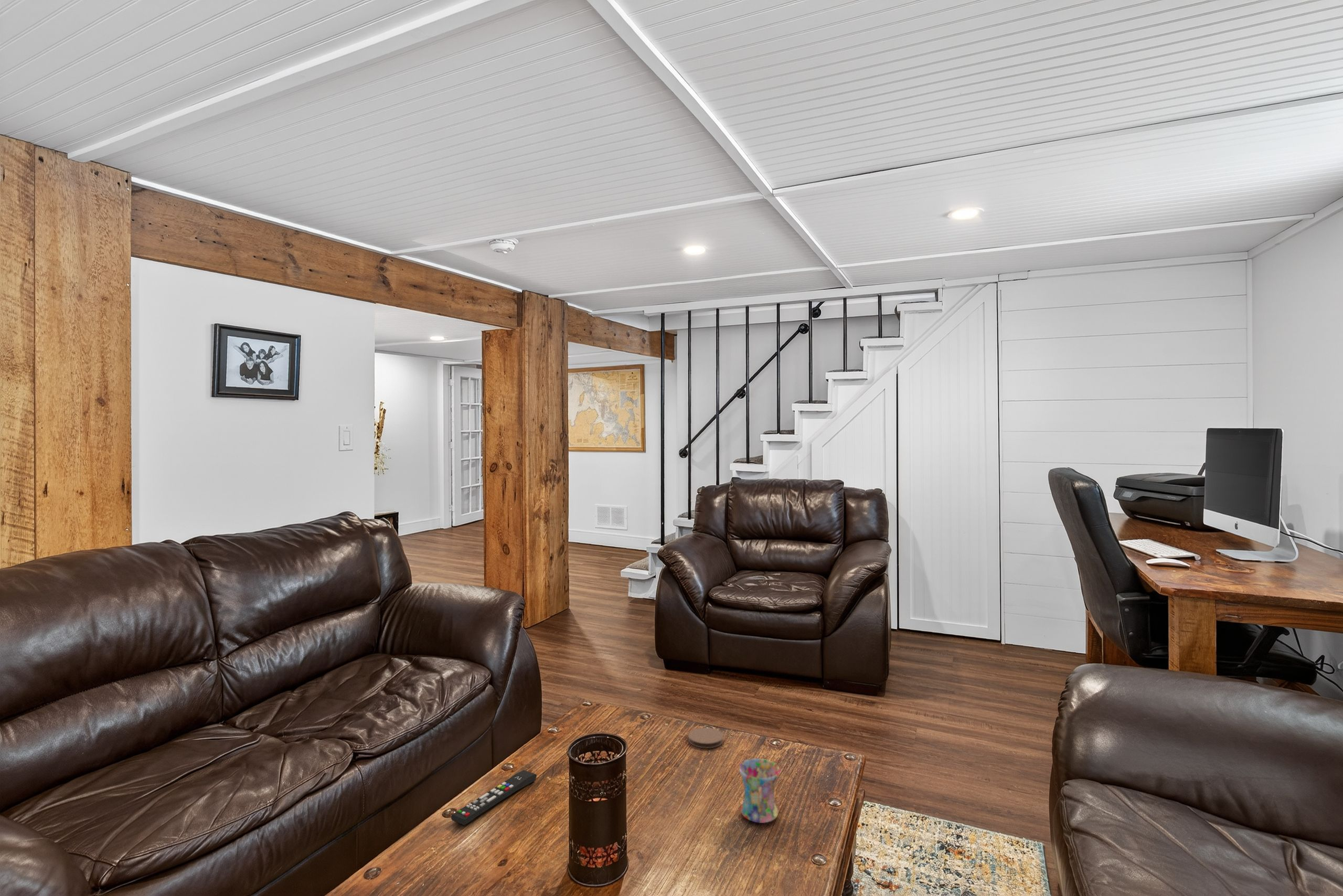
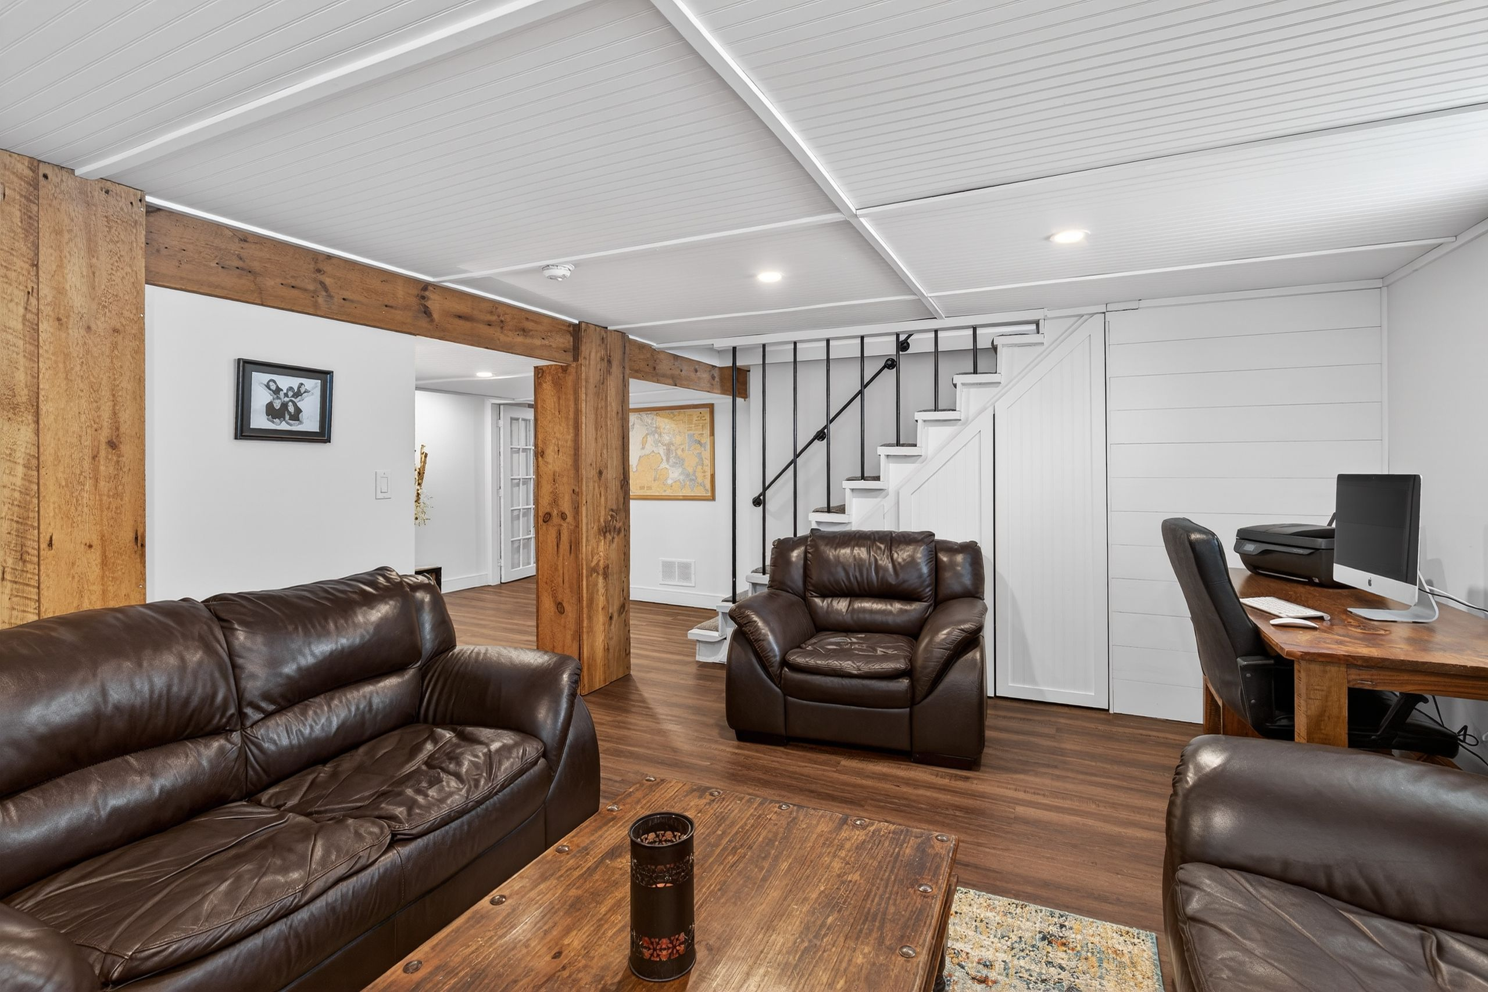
- mug (759, 795)
- coaster (706, 738)
- remote control (496, 795)
